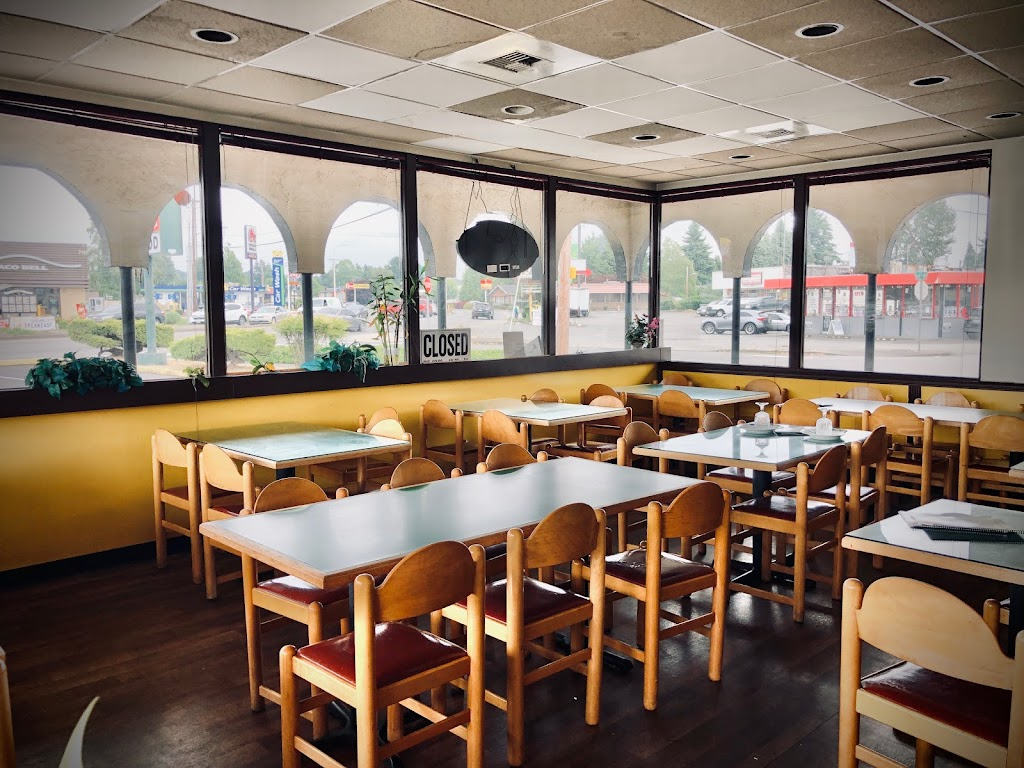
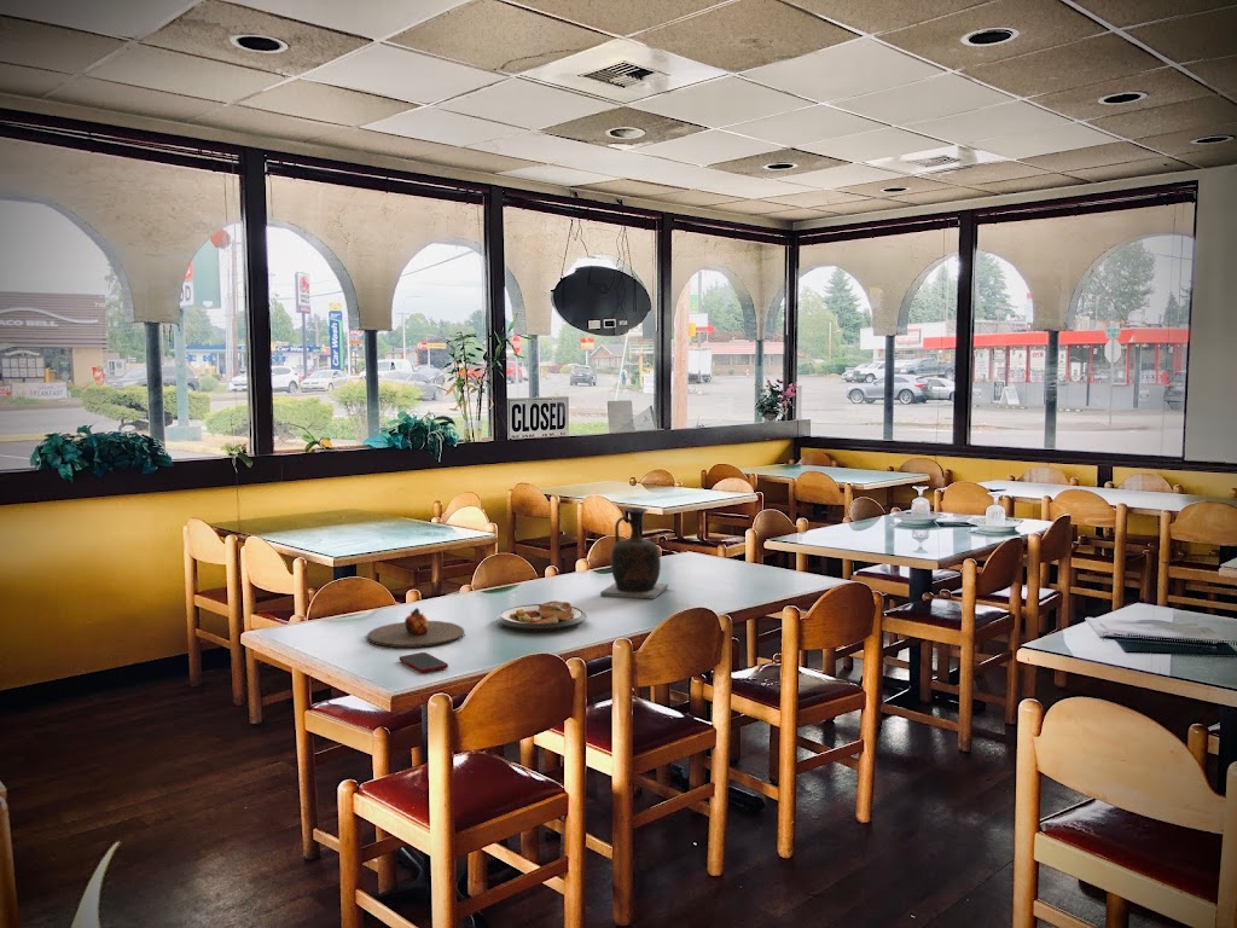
+ plate (416, 621)
+ vase (634, 550)
+ plate (541, 614)
+ cell phone (423, 662)
